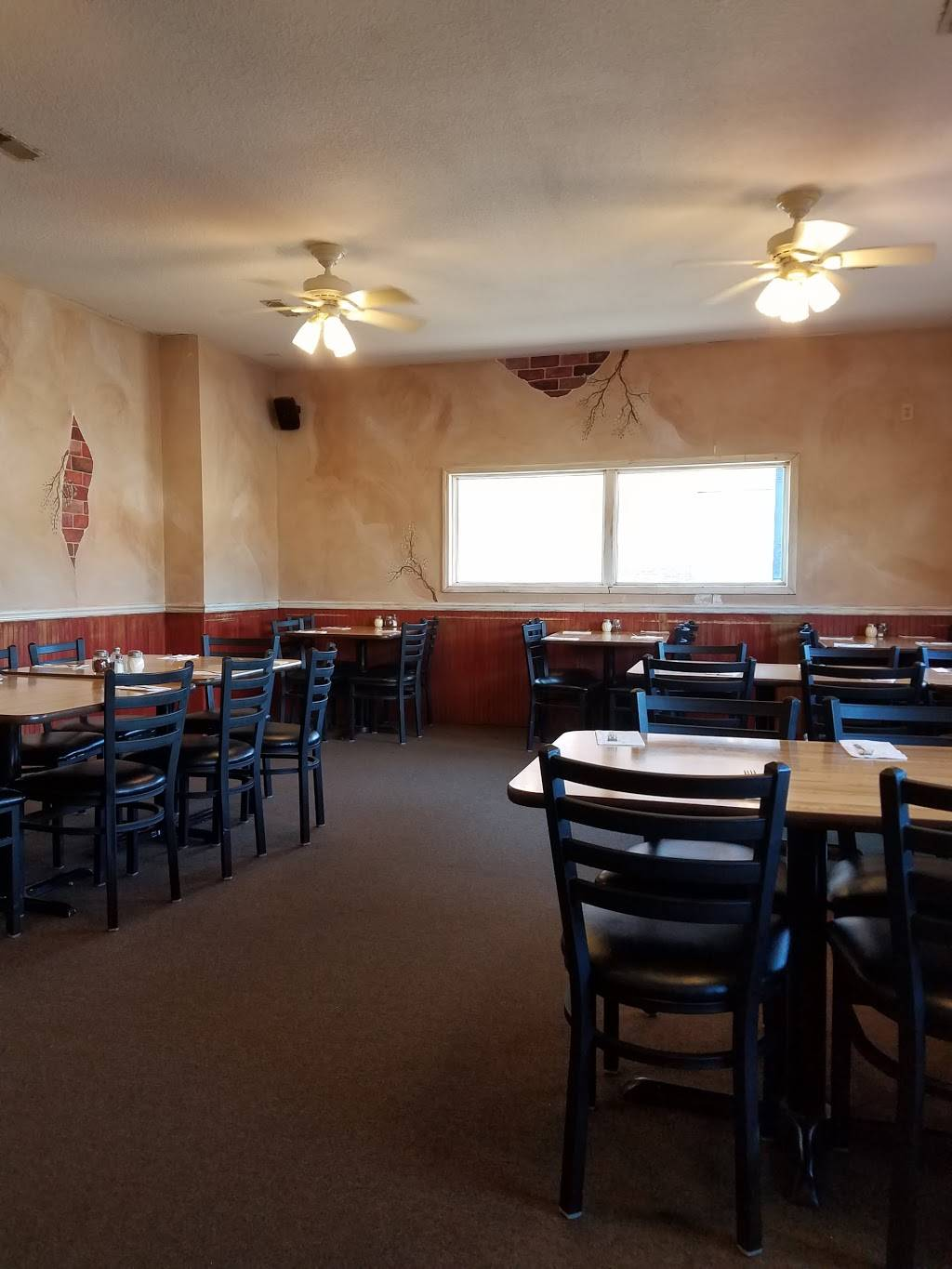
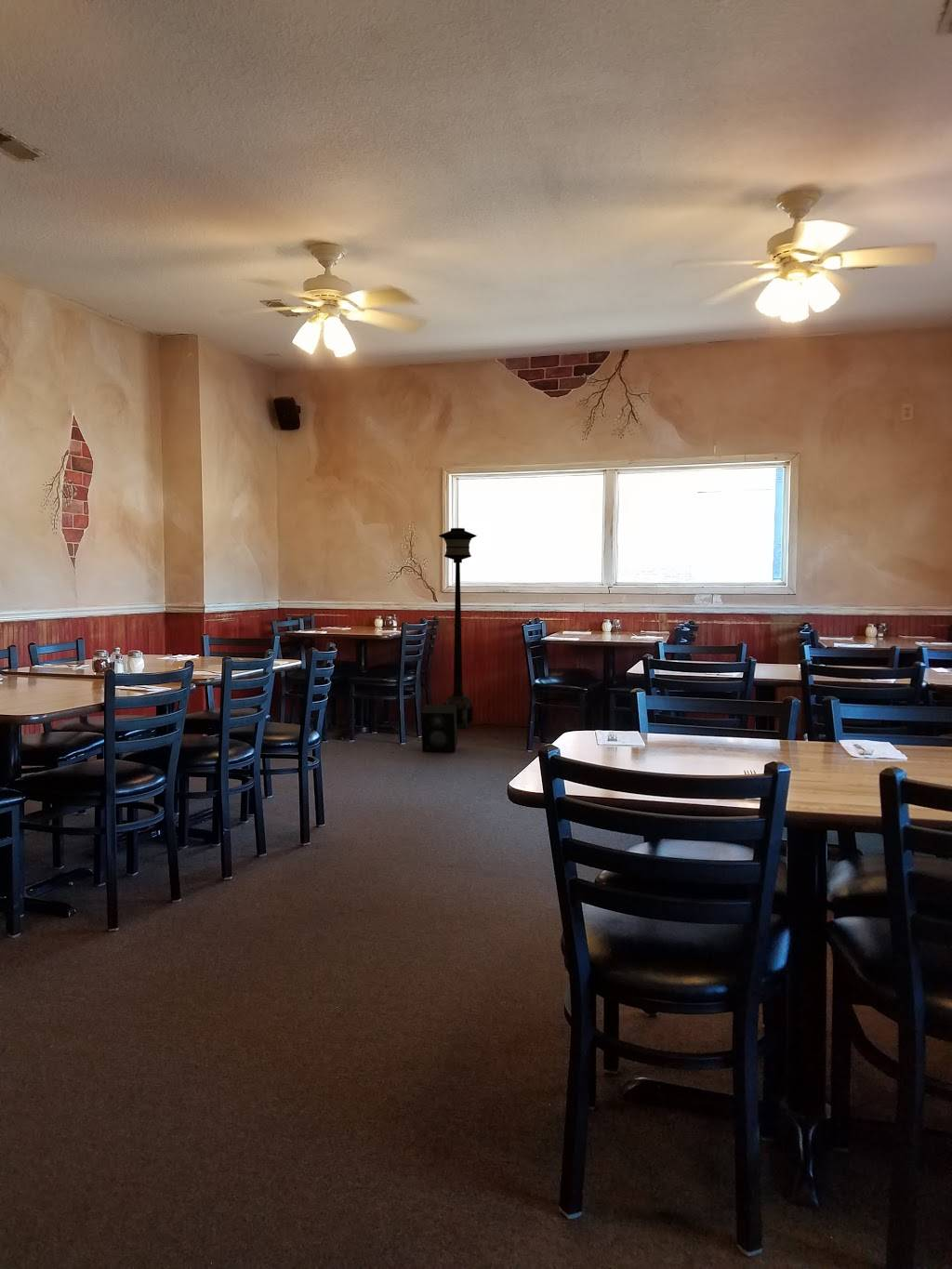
+ speaker (441, 725)
+ floor lamp (457, 628)
